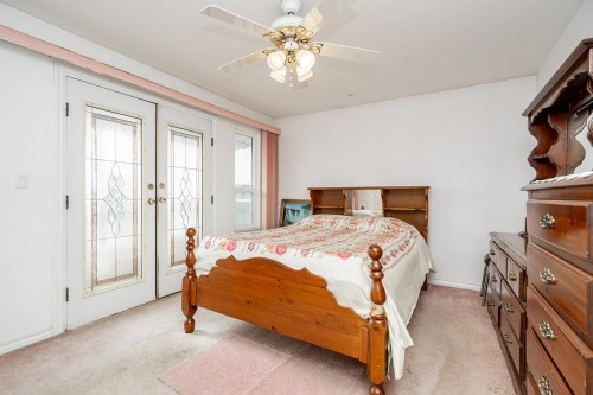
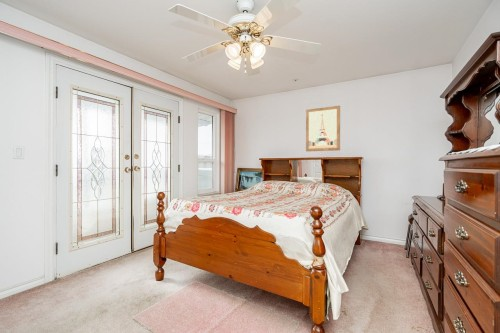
+ wall art (322, 129)
